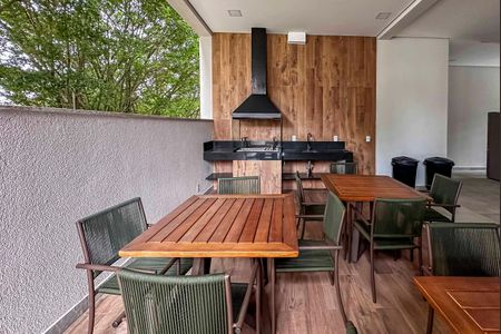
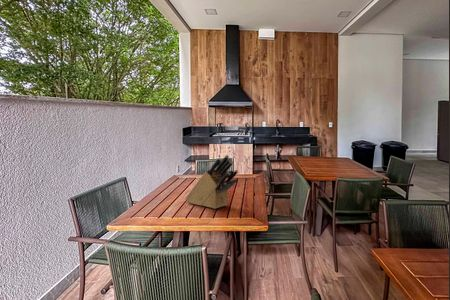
+ knife block (210, 180)
